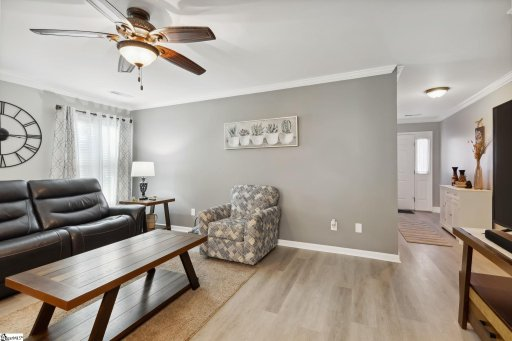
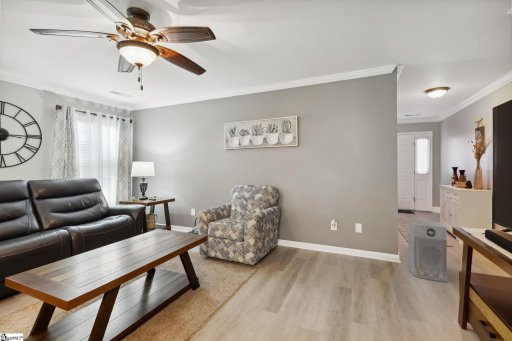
+ air purifier (426, 247)
